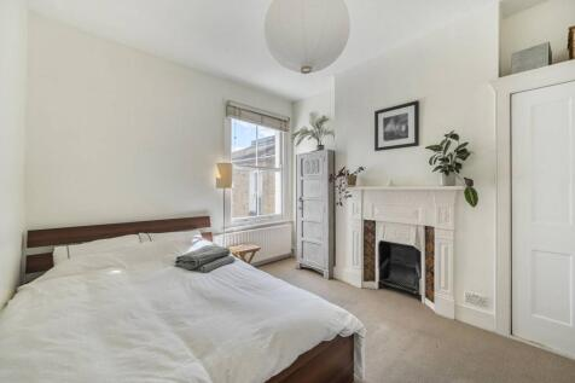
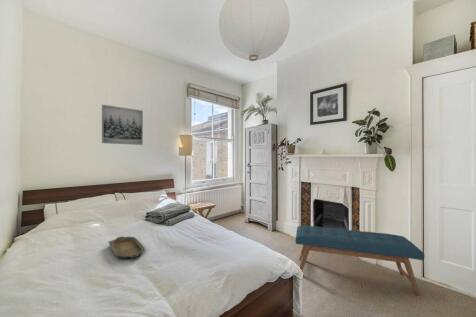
+ serving tray (126, 247)
+ wall art (123, 126)
+ bench (350, 254)
